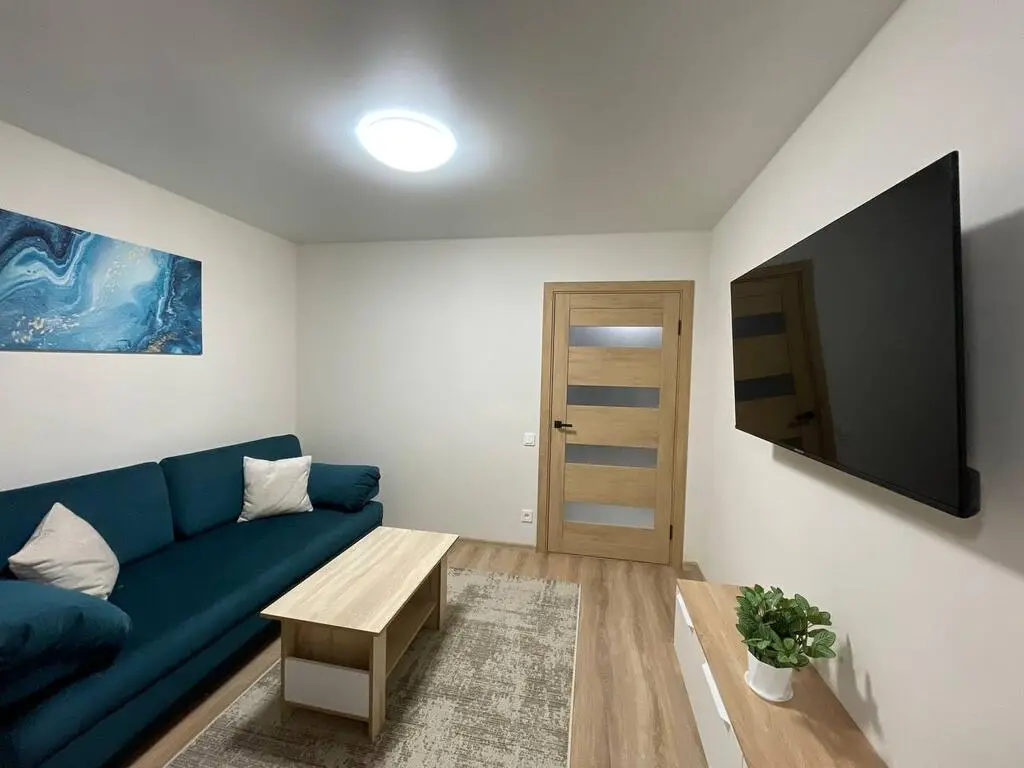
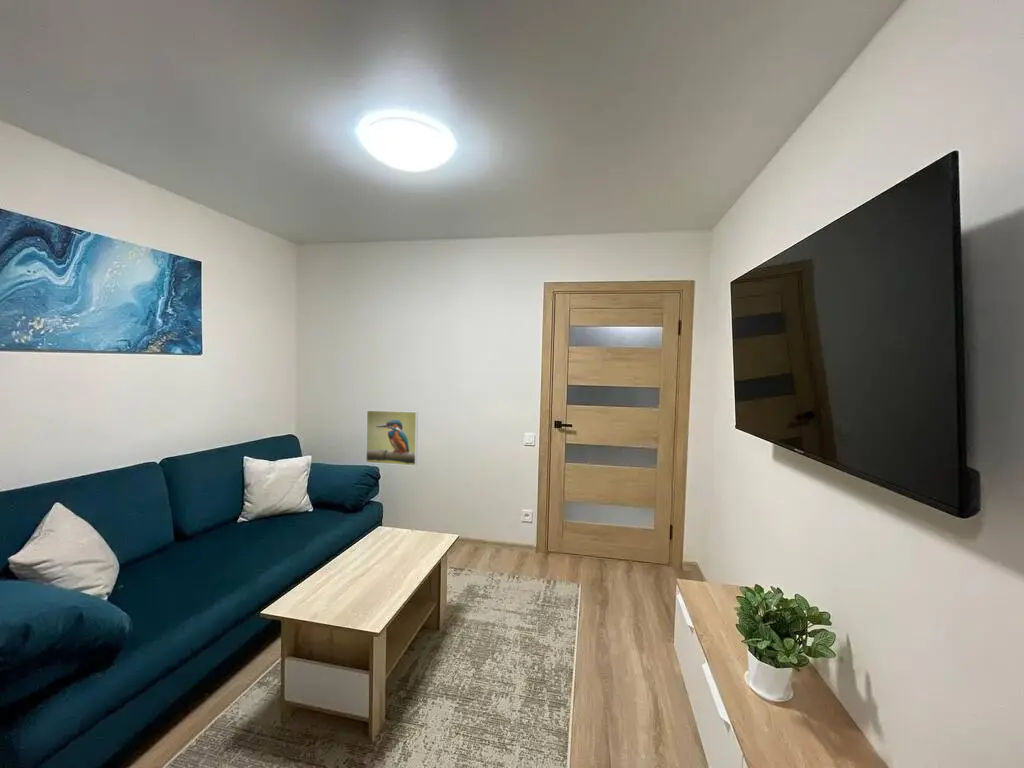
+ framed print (391, 437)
